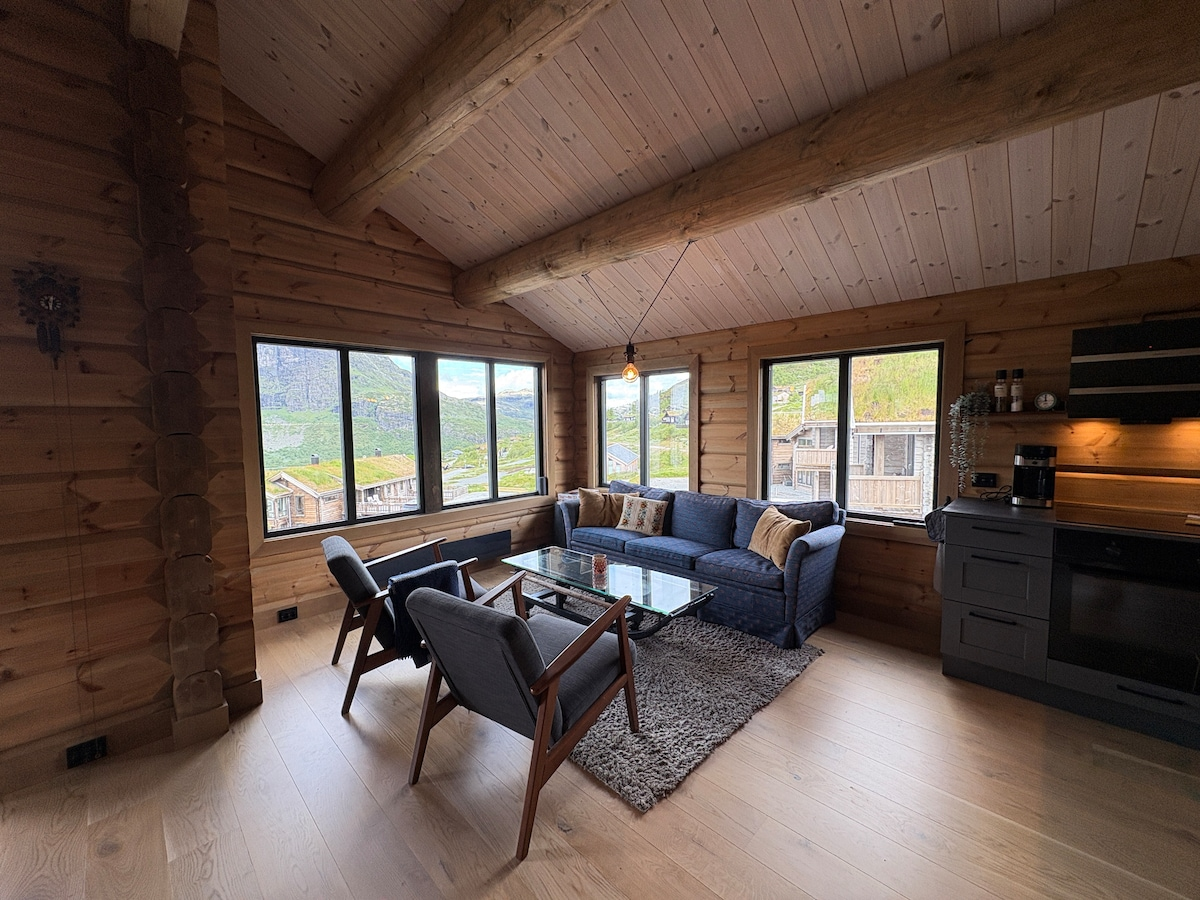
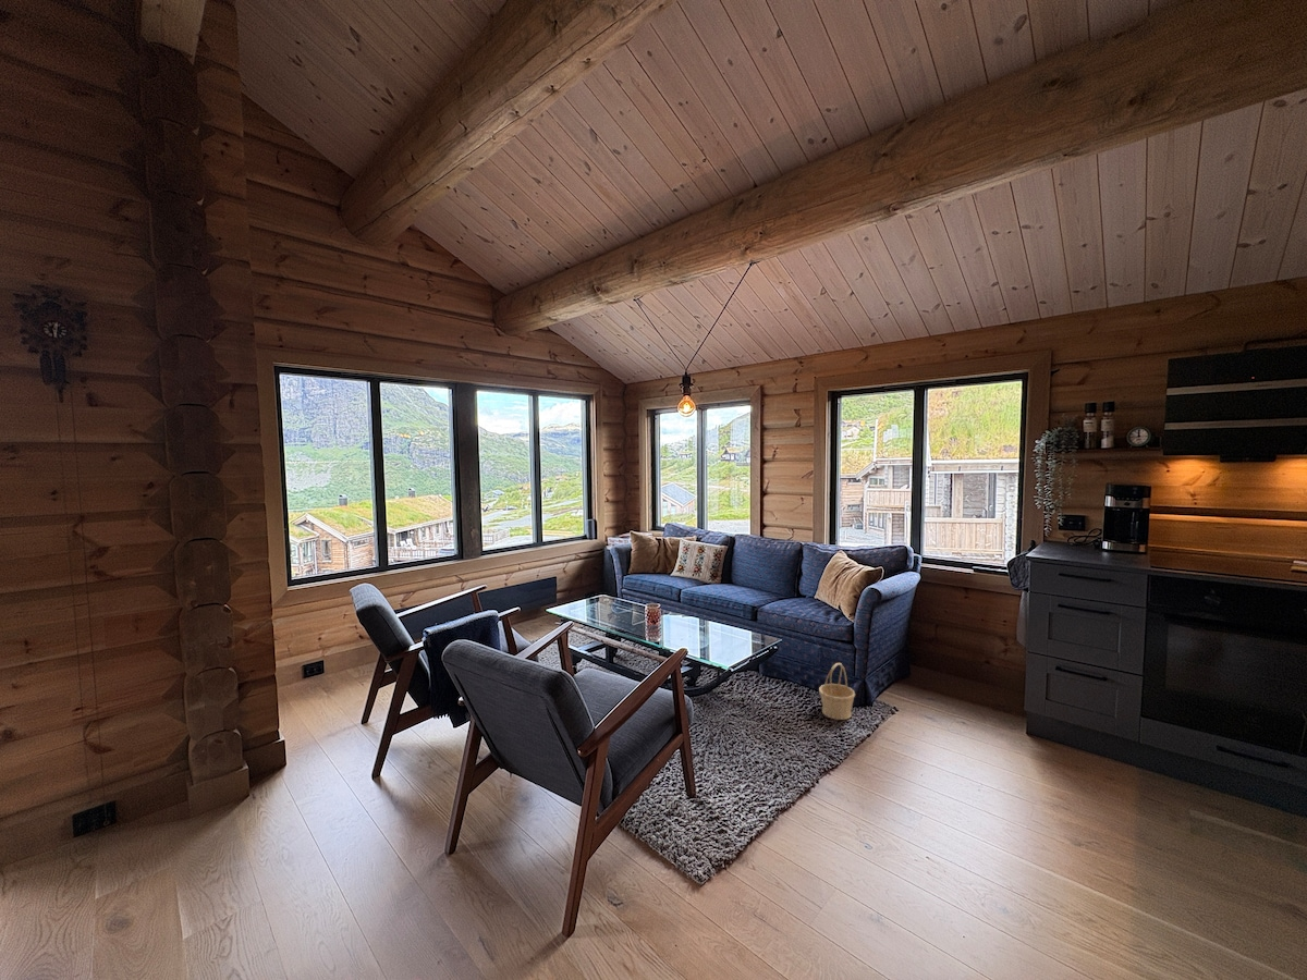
+ basket (836, 687)
